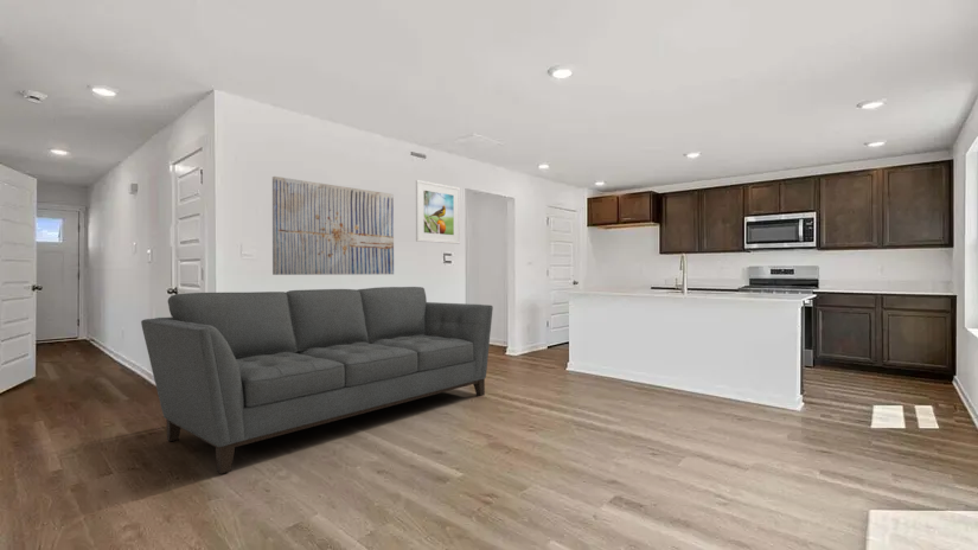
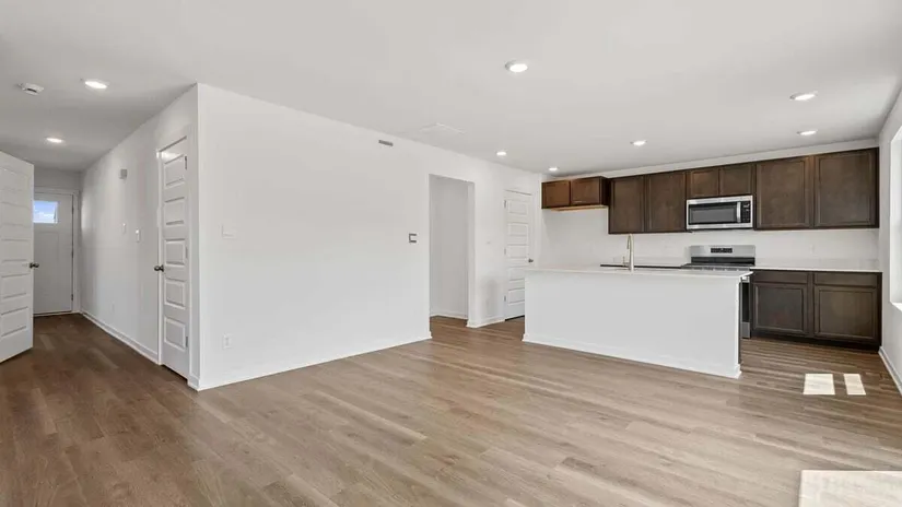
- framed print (439, 213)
- sofa (345, 351)
- wall art (339, 230)
